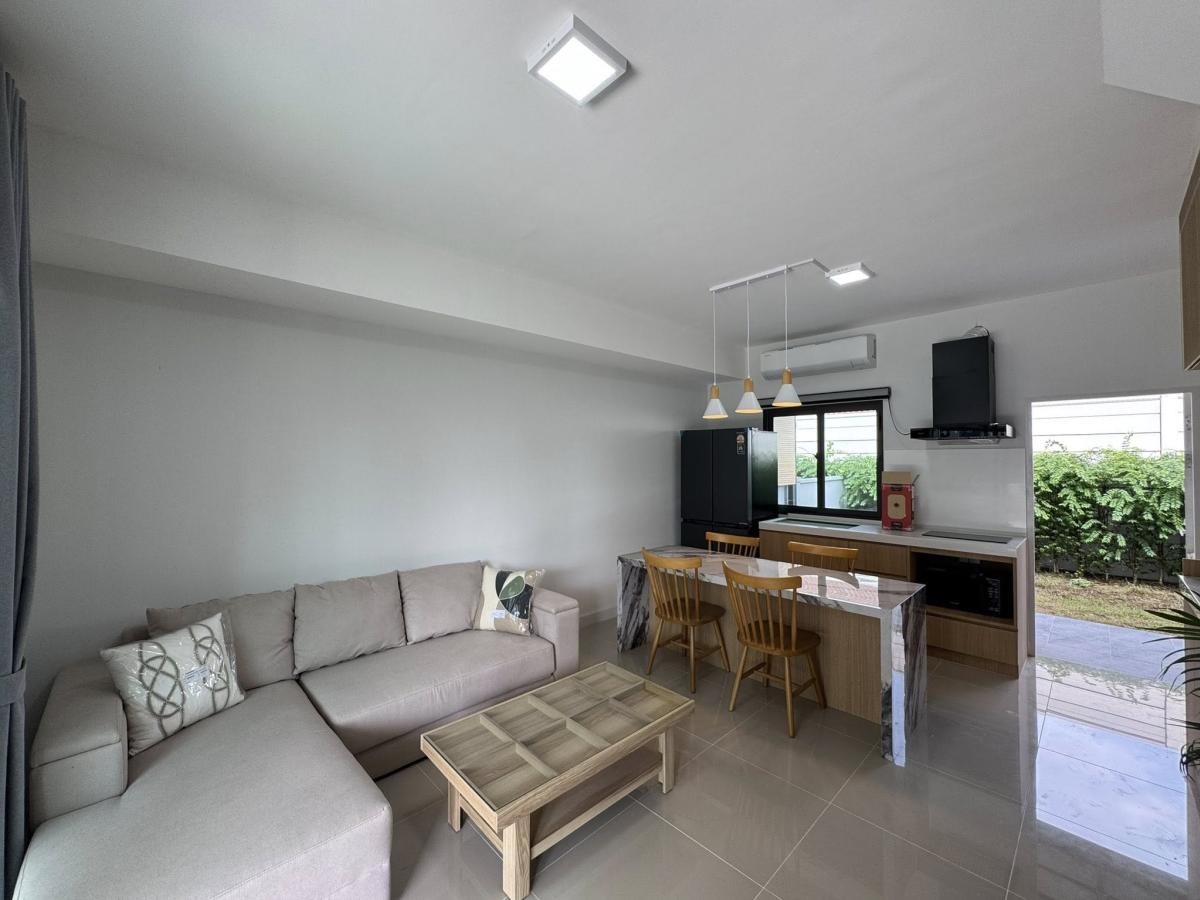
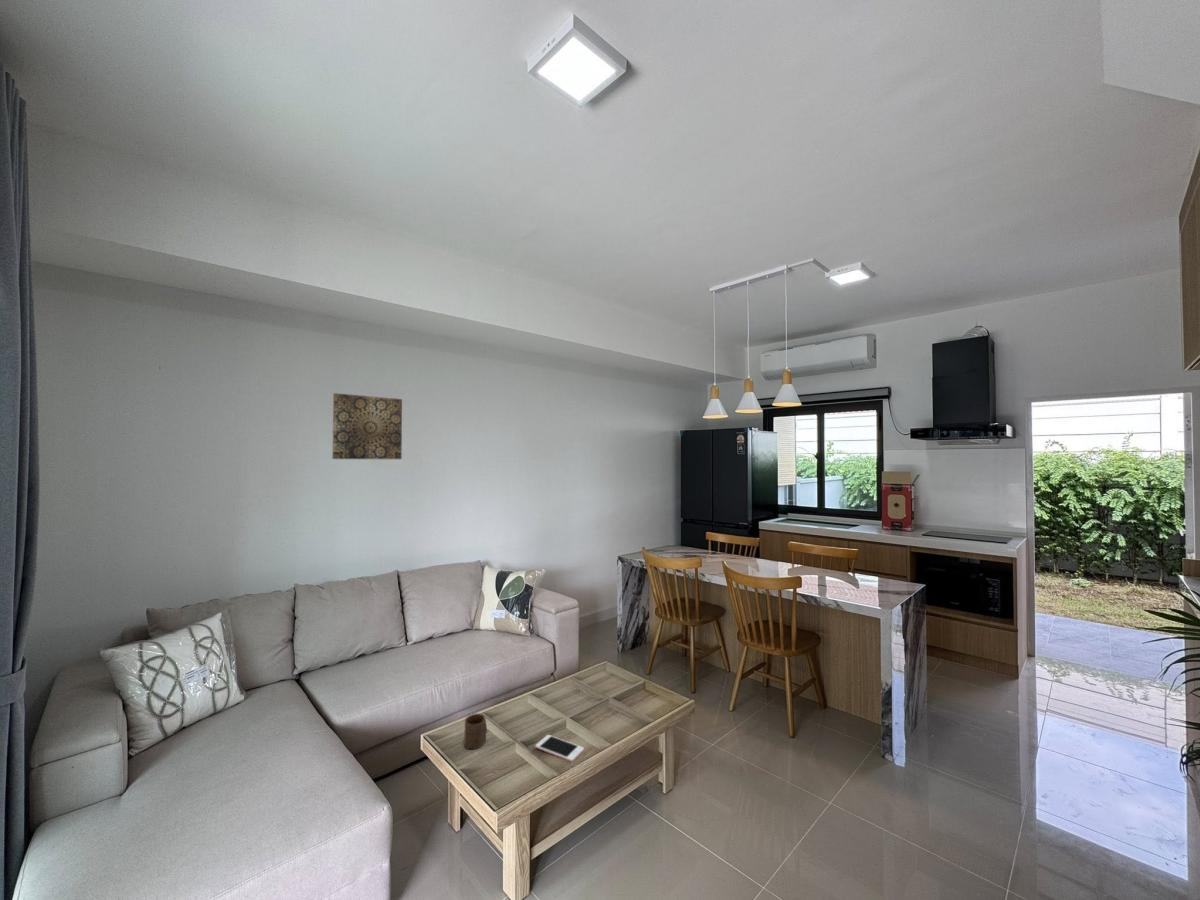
+ wall art (368, 427)
+ cell phone (559, 747)
+ cup (475, 730)
